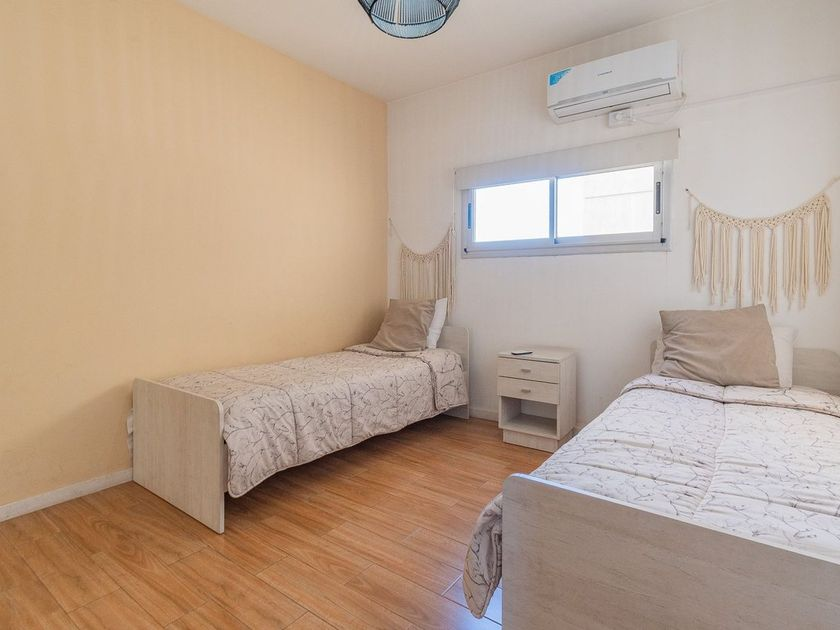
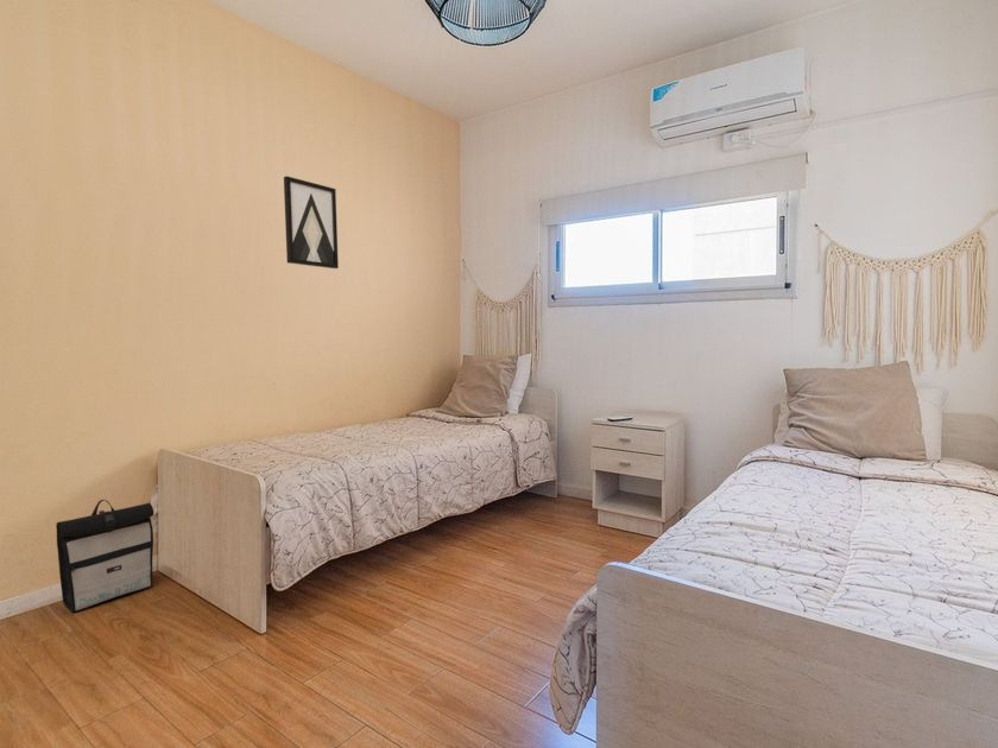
+ wall art (311, 224)
+ backpack (106, 549)
